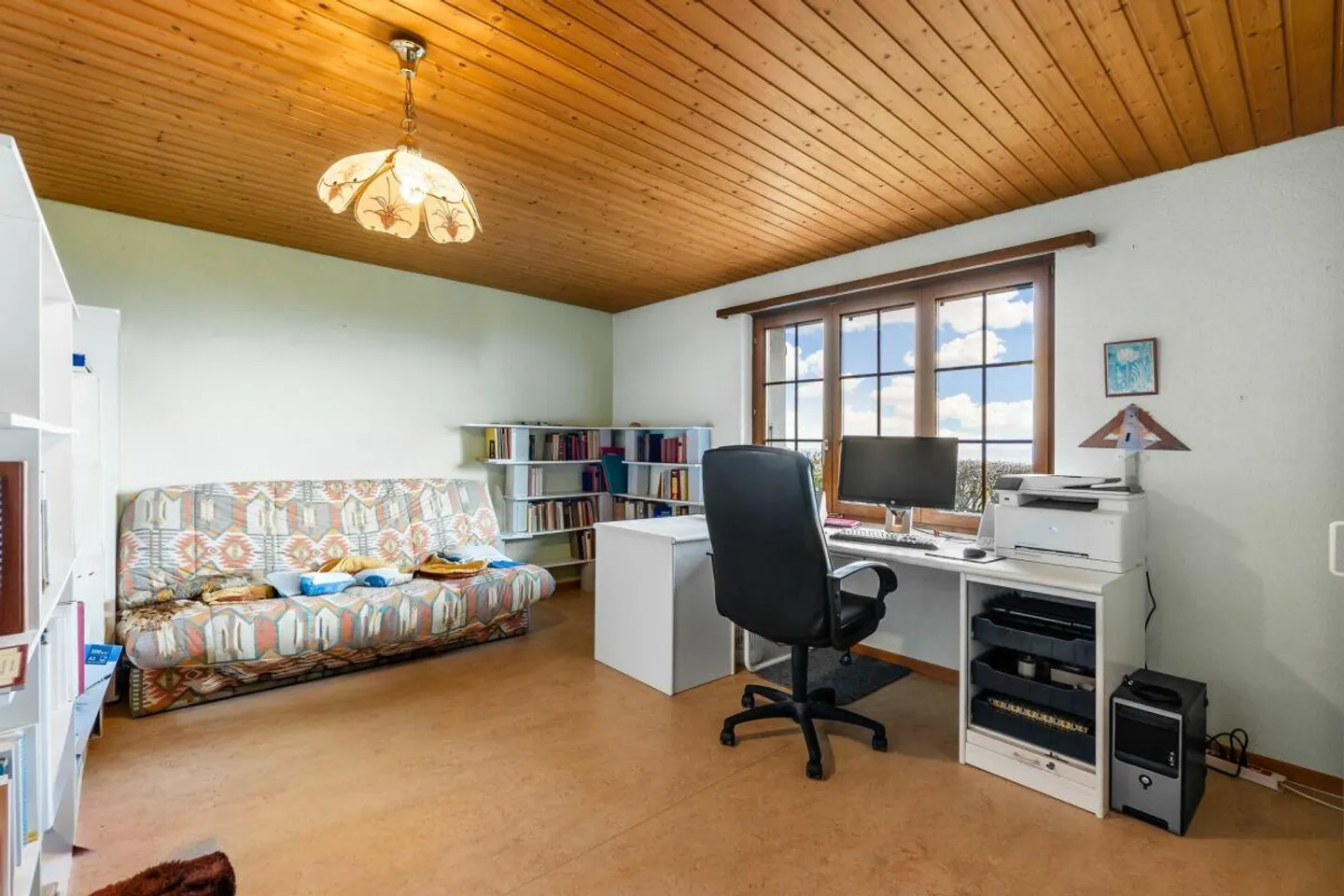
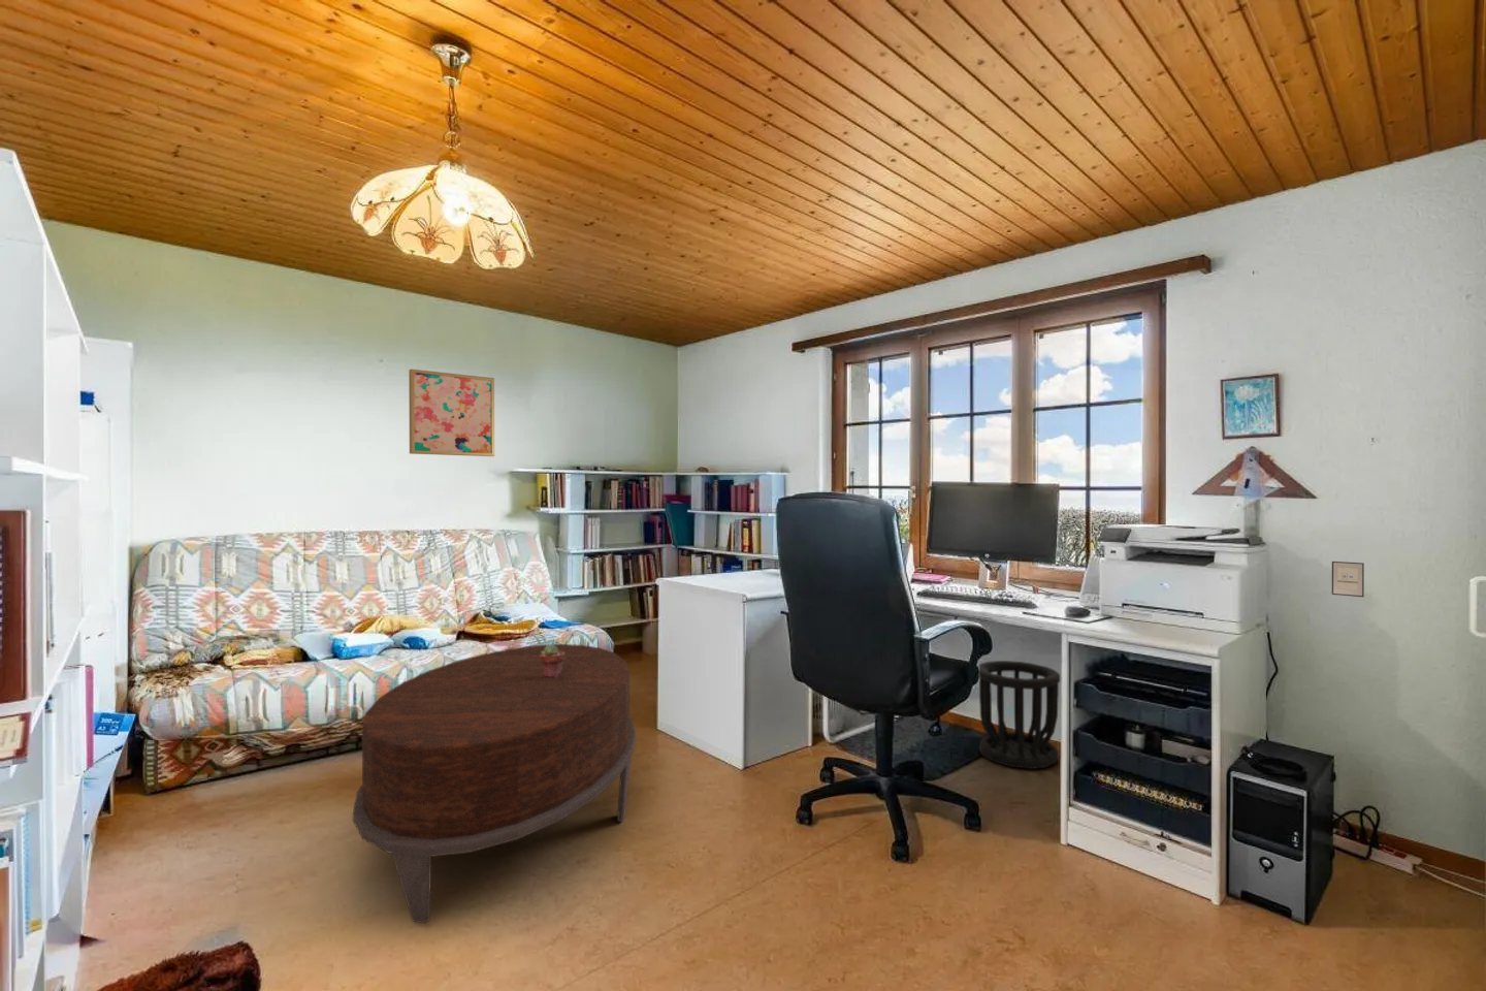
+ wastebasket (1016, 712)
+ wall art (453, 414)
+ coffee table (513, 750)
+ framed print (1347, 578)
+ potted succulent (552, 658)
